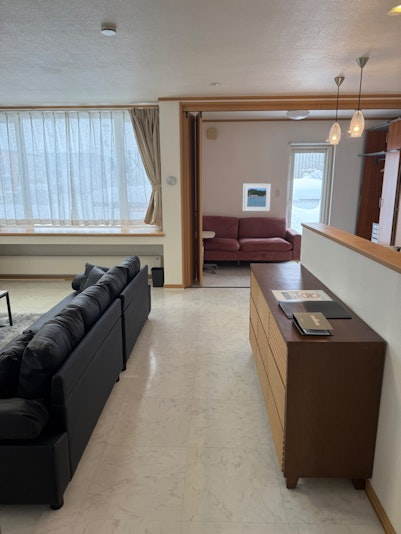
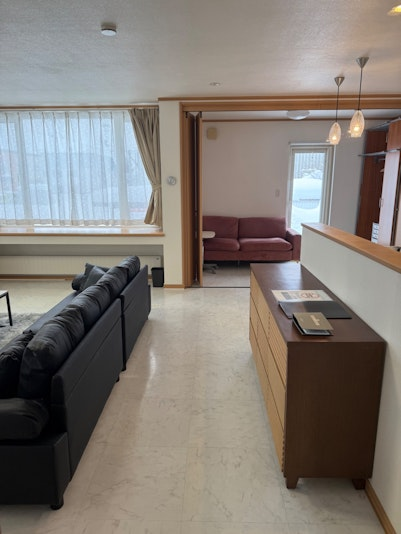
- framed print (256, 197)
